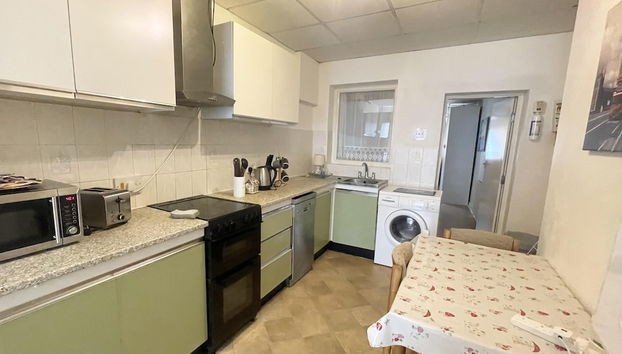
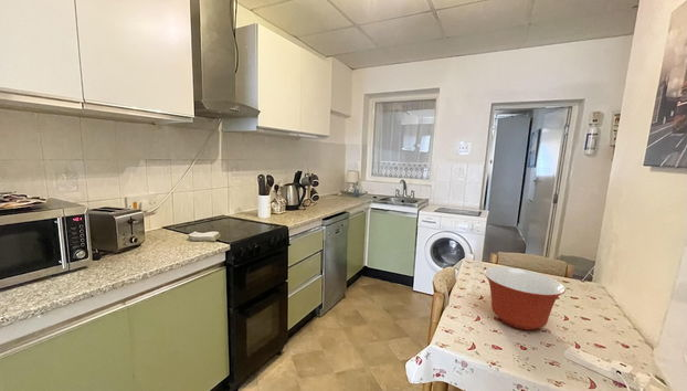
+ mixing bowl (519, 299)
